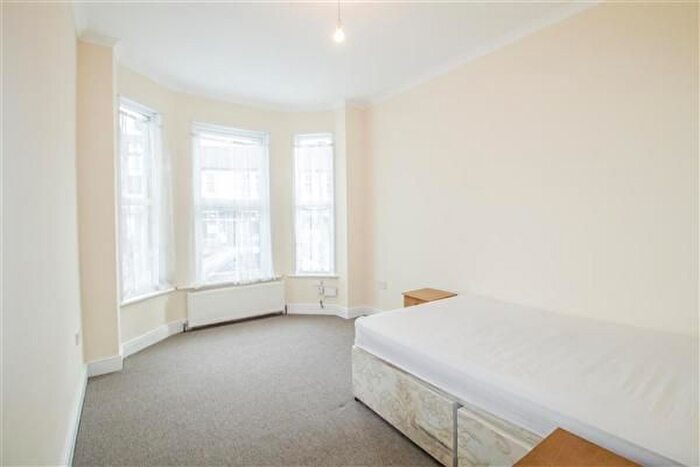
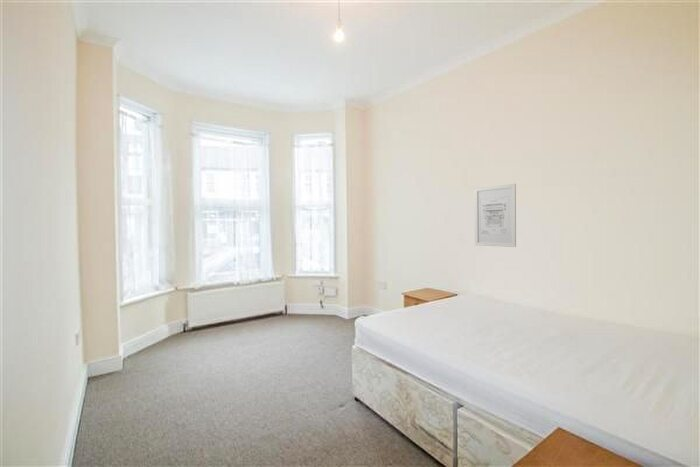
+ wall art (494, 216)
